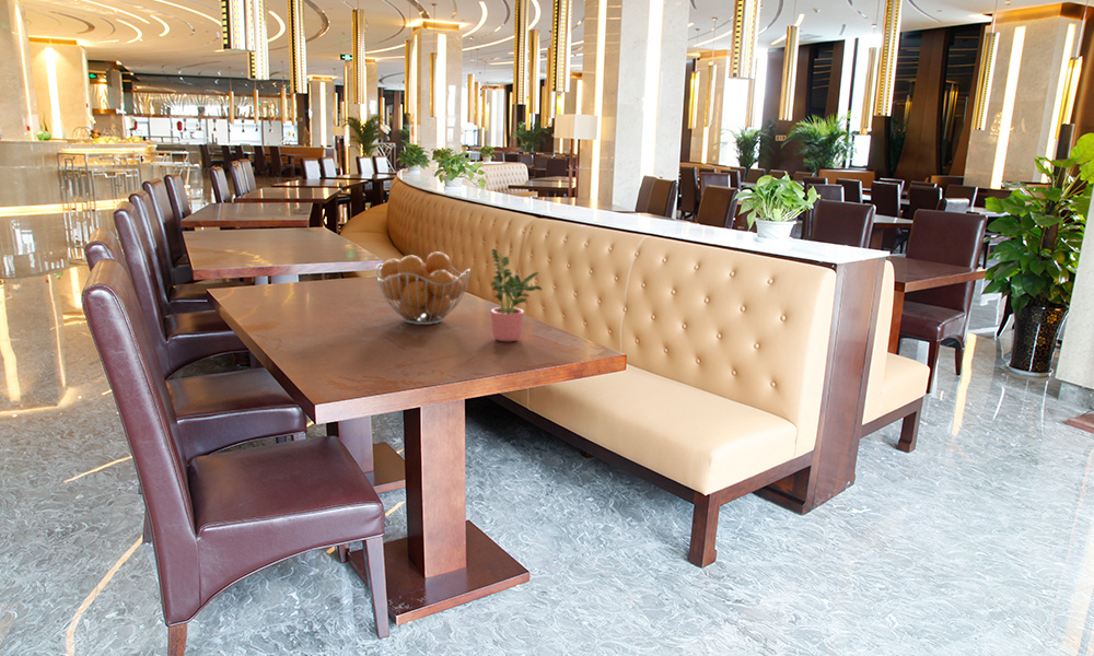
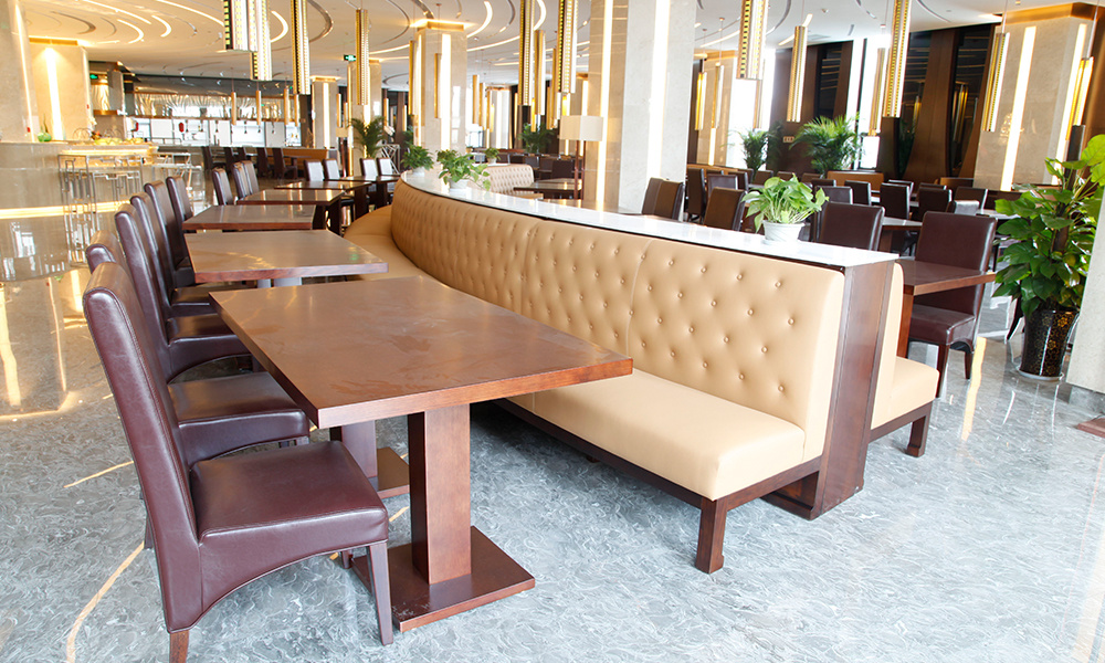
- potted plant (522, 295)
- fruit basket (423, 286)
